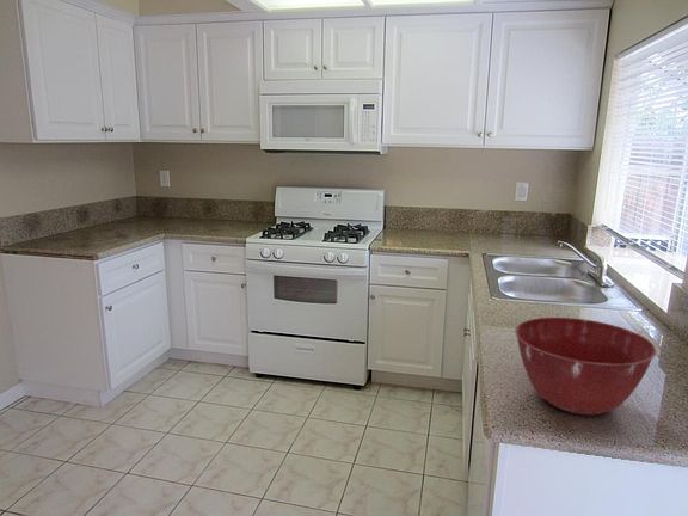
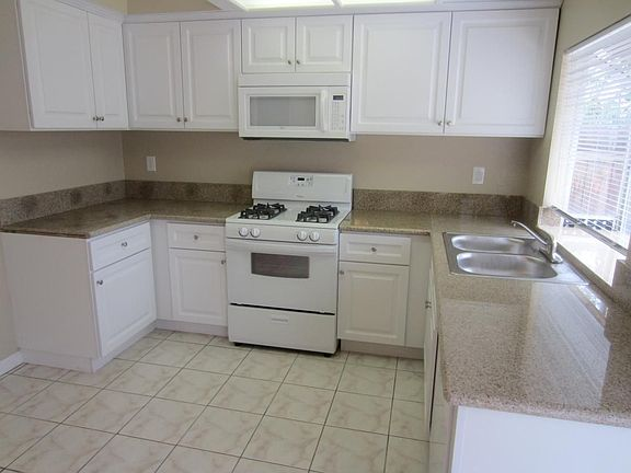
- mixing bowl (577, 368)
